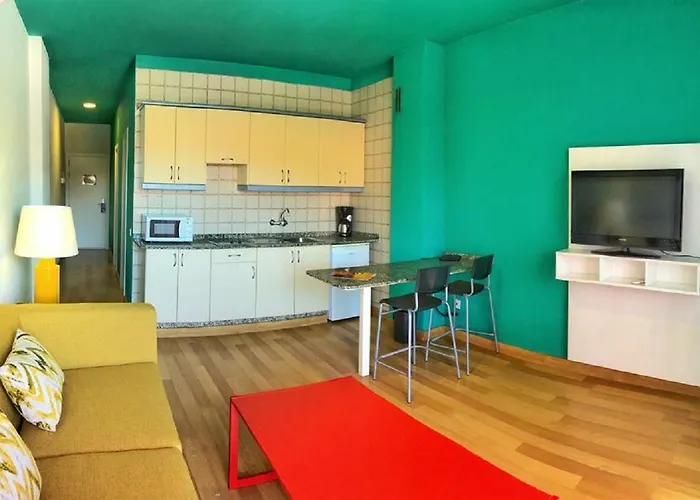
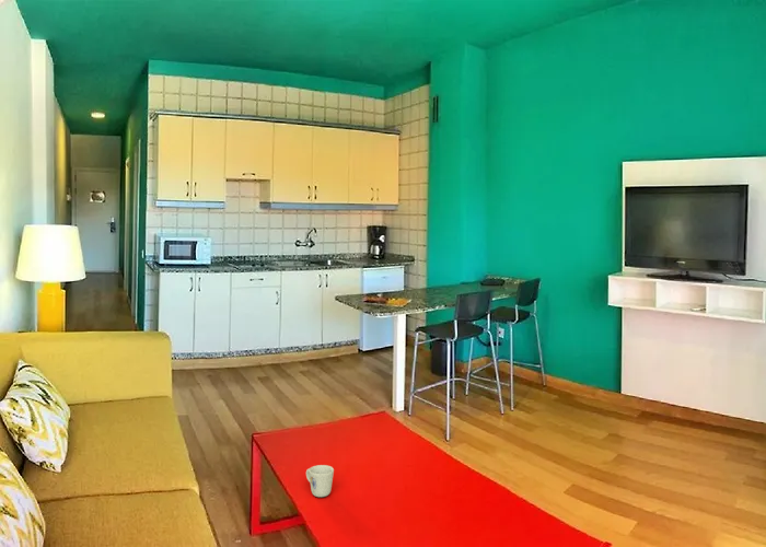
+ mug (317, 480)
